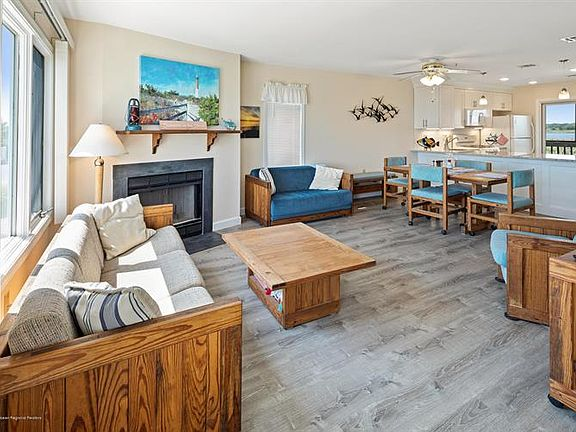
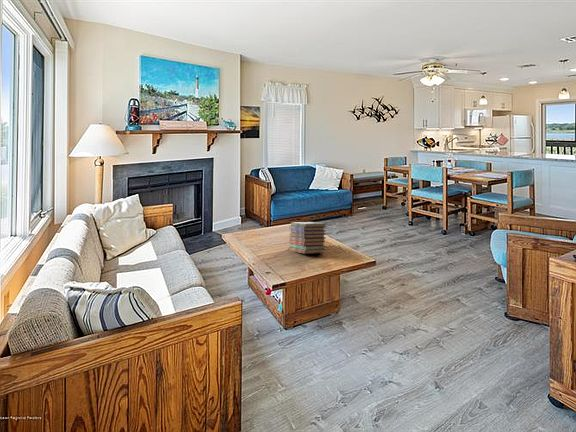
+ book stack (307, 237)
